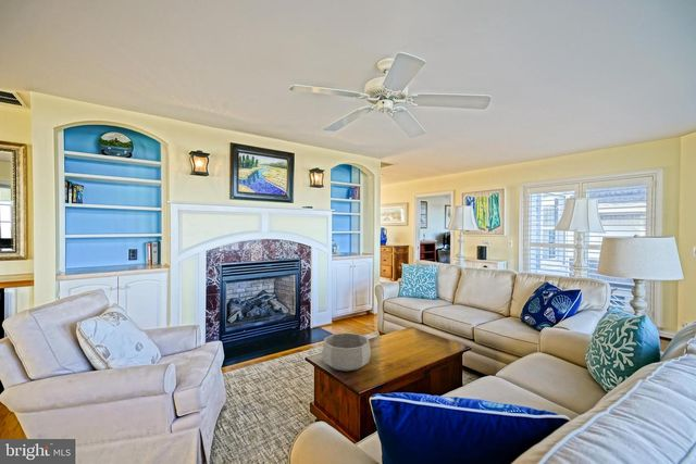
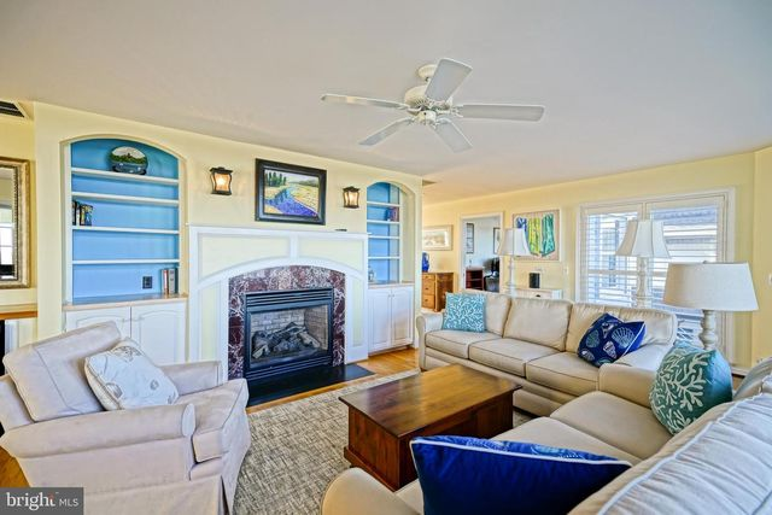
- decorative bowl (346, 351)
